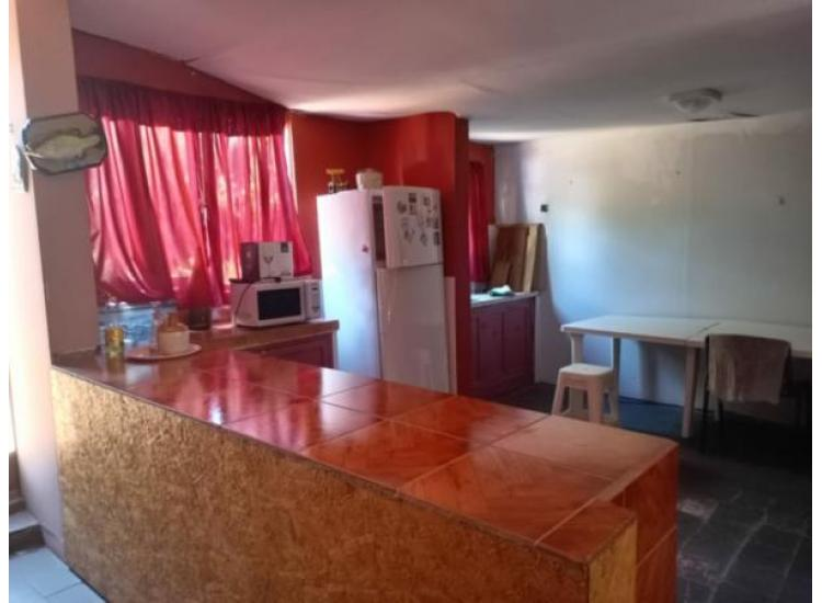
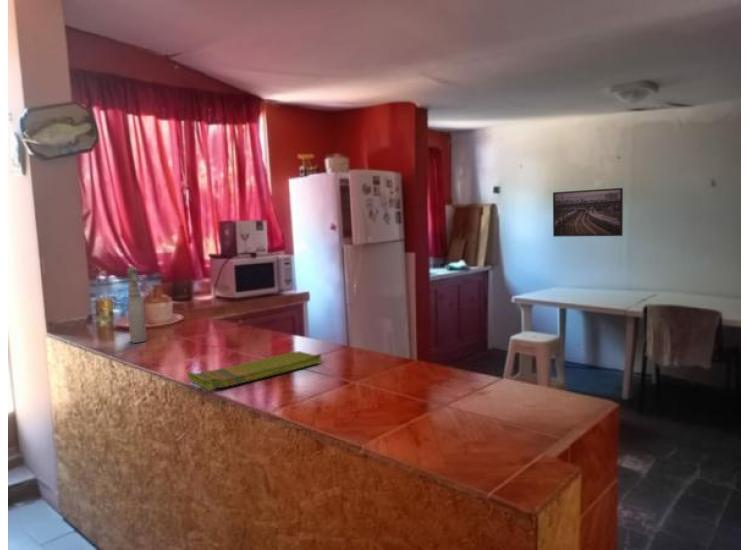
+ dish towel (257, 366)
+ spray bottle (135, 303)
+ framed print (586, 213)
